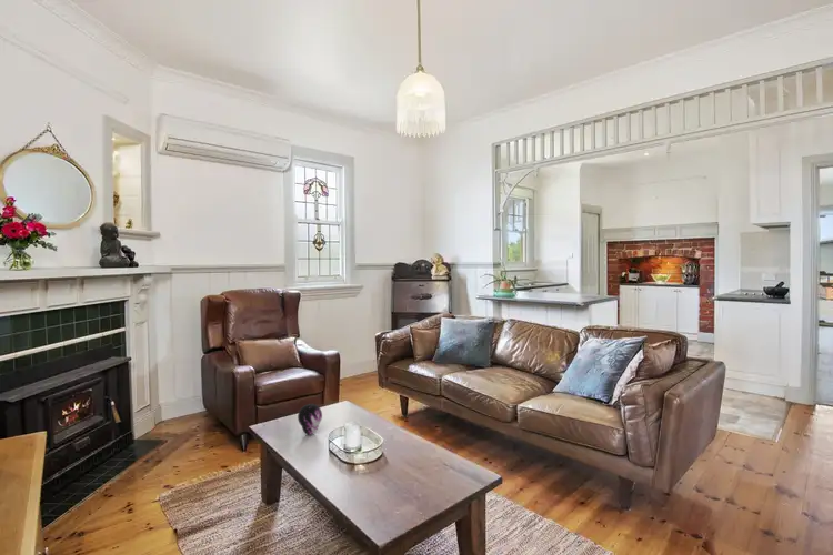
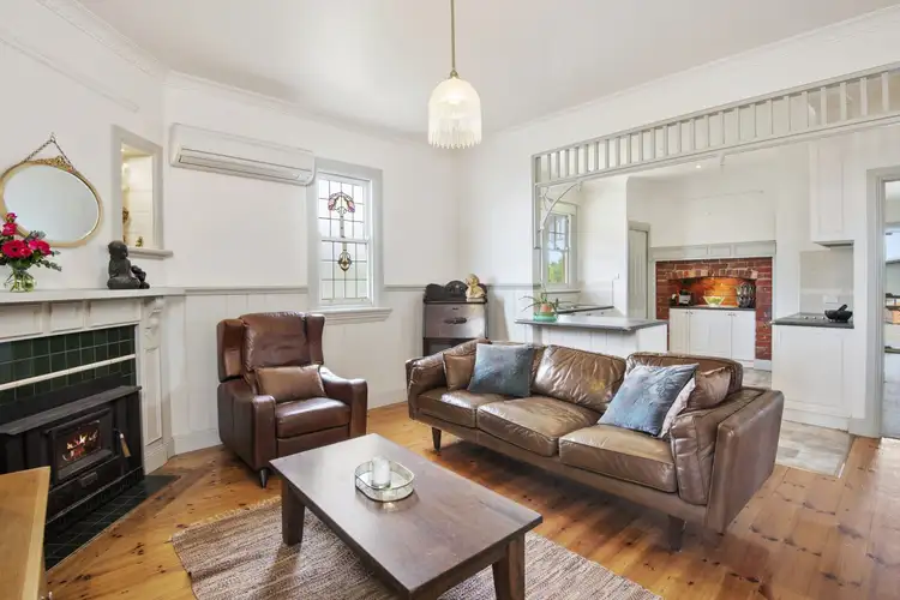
- decorative orb (310, 418)
